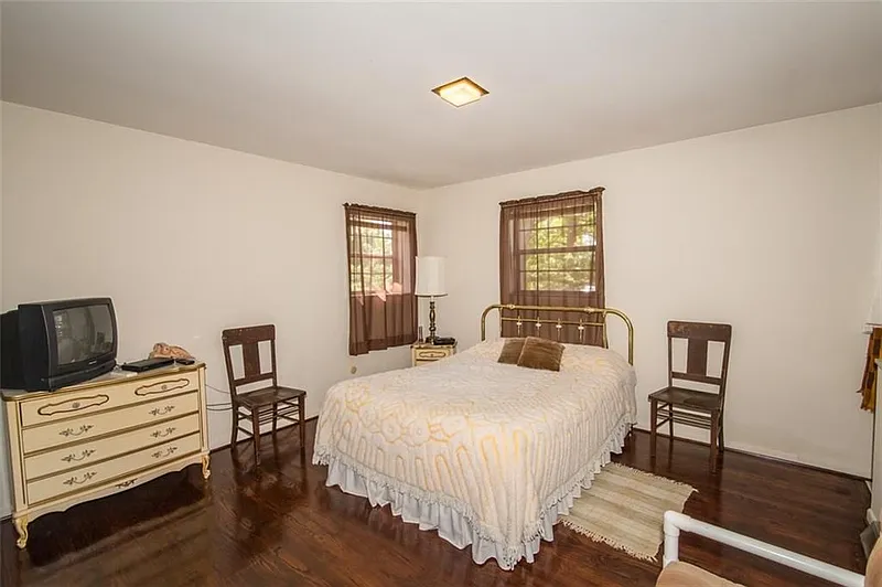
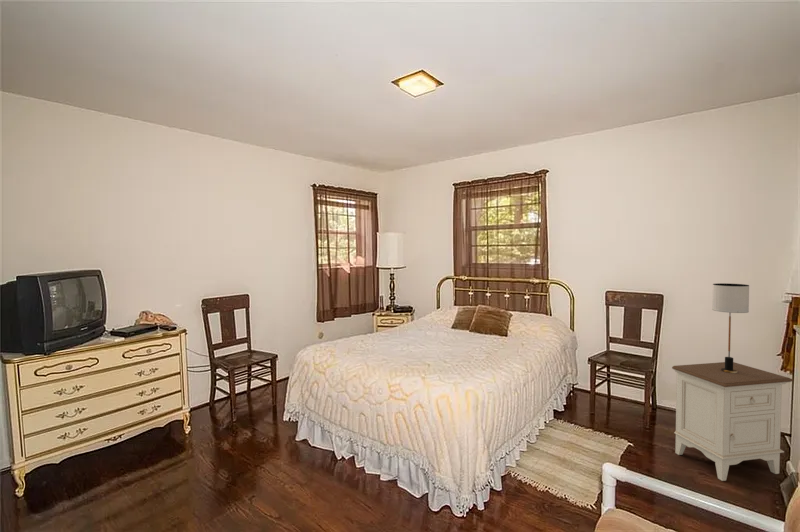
+ table lamp (729, 327)
+ nightstand (728, 418)
